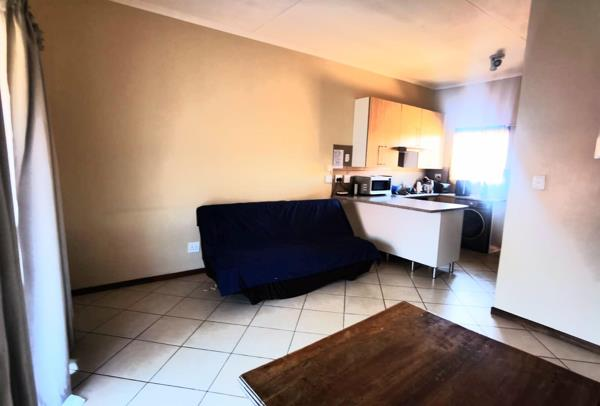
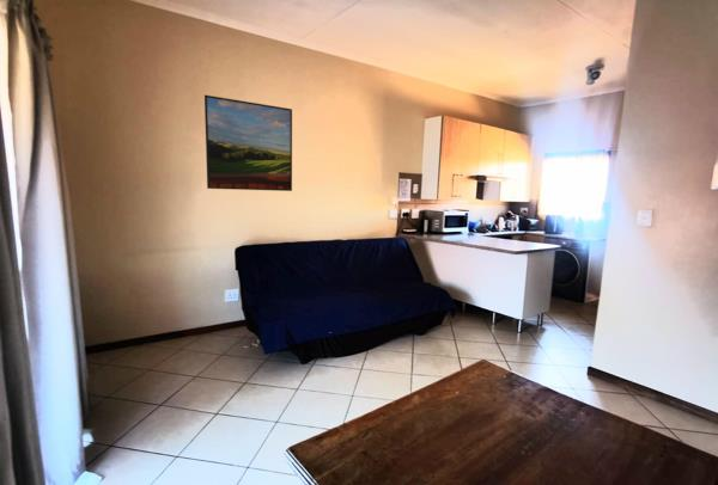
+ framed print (251, 147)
